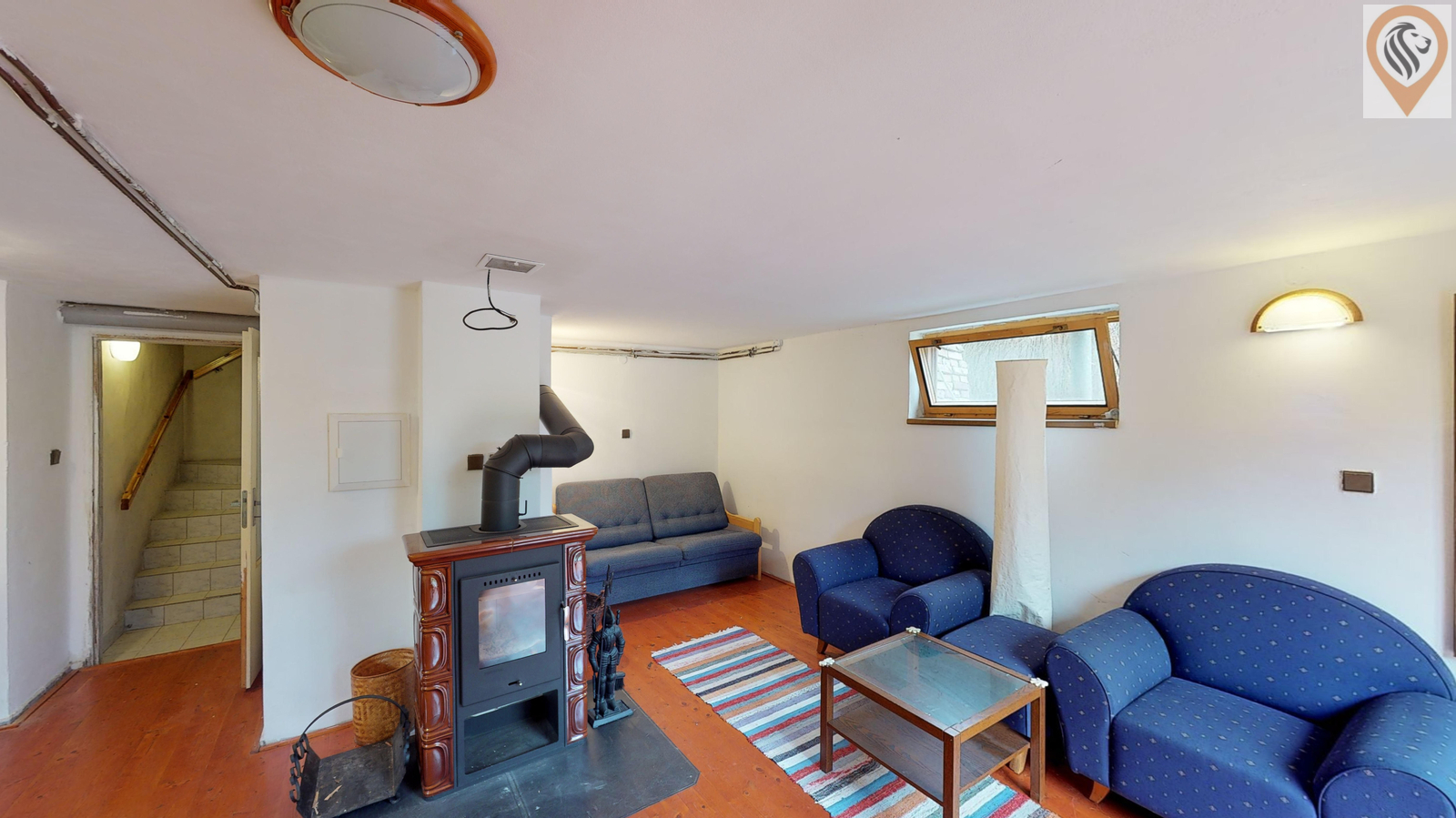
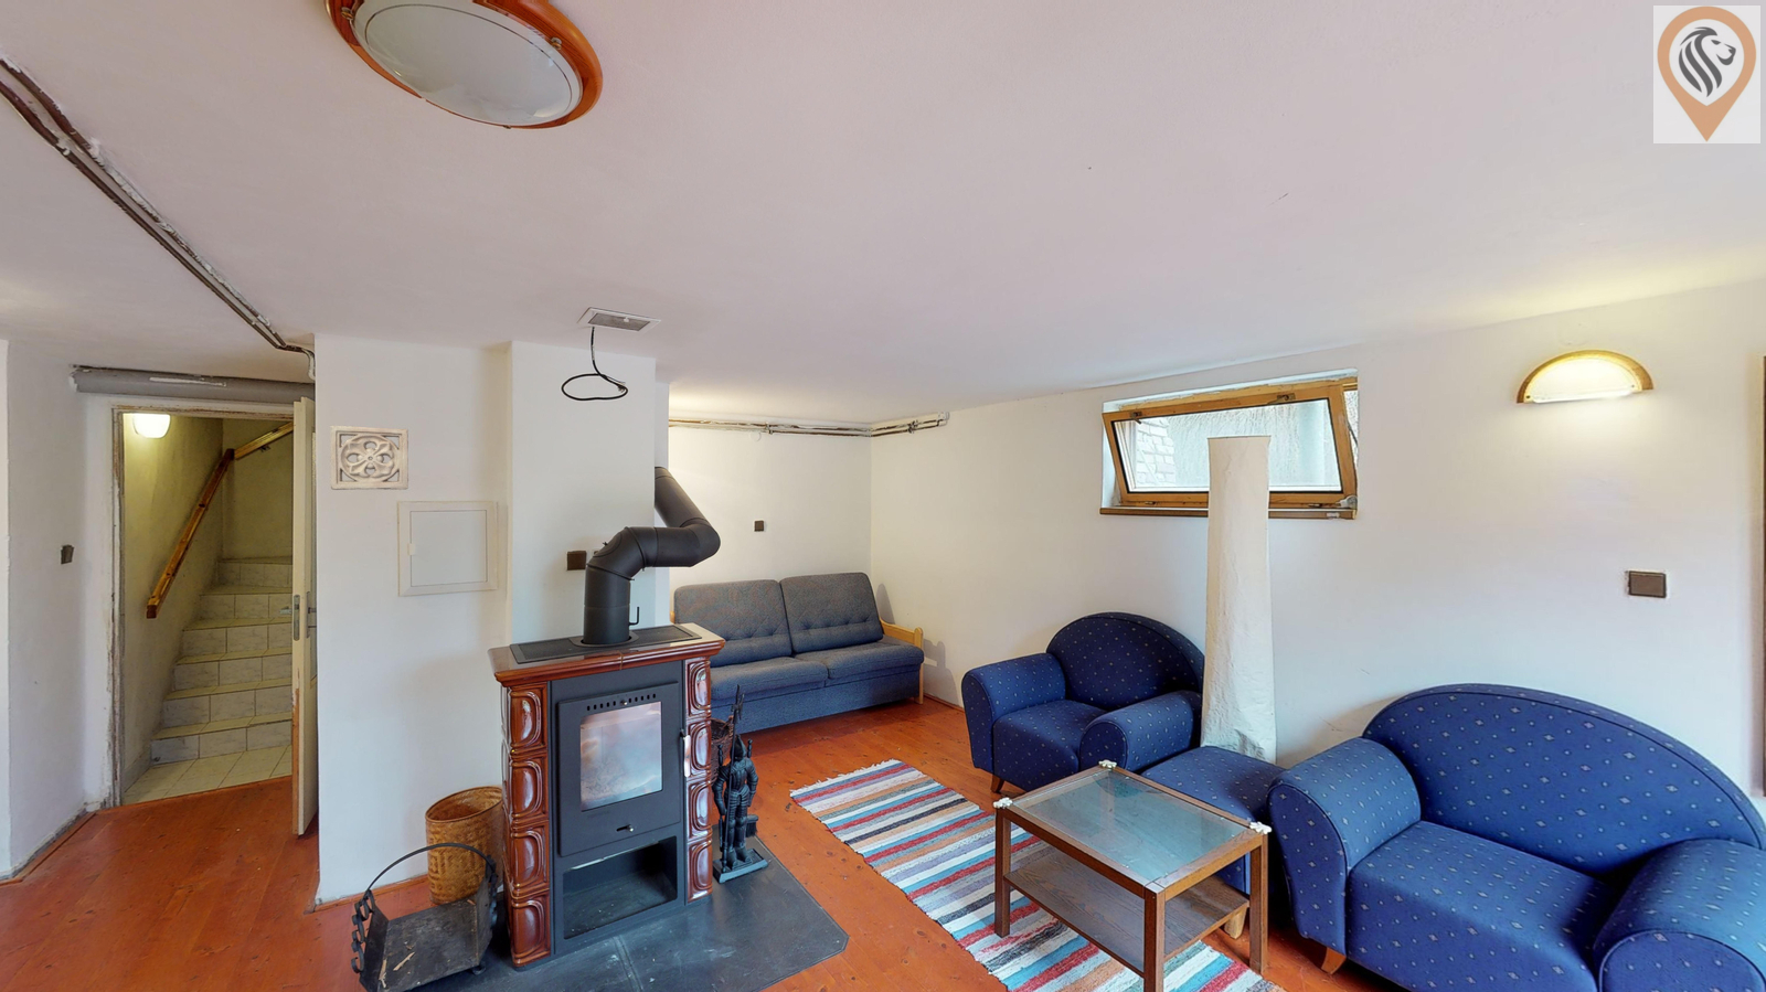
+ wall ornament (370, 460)
